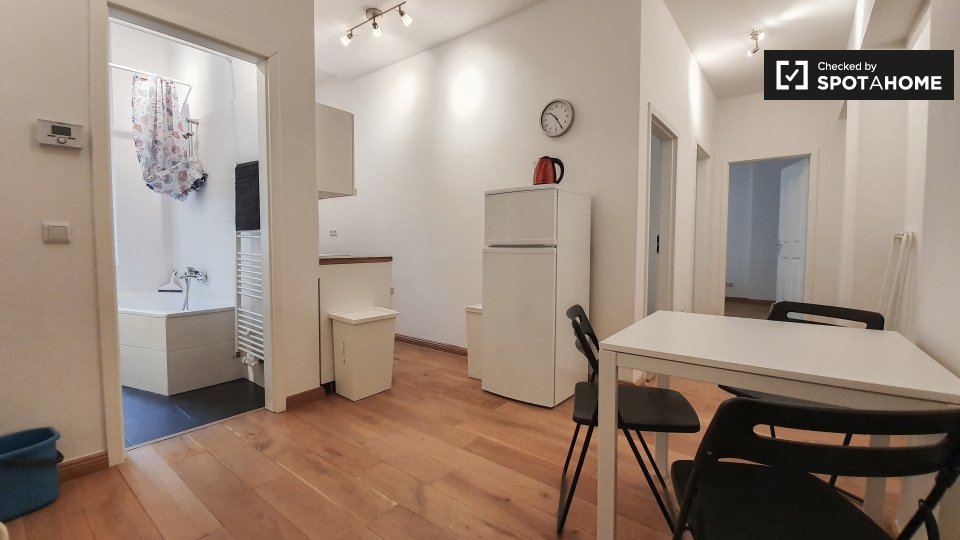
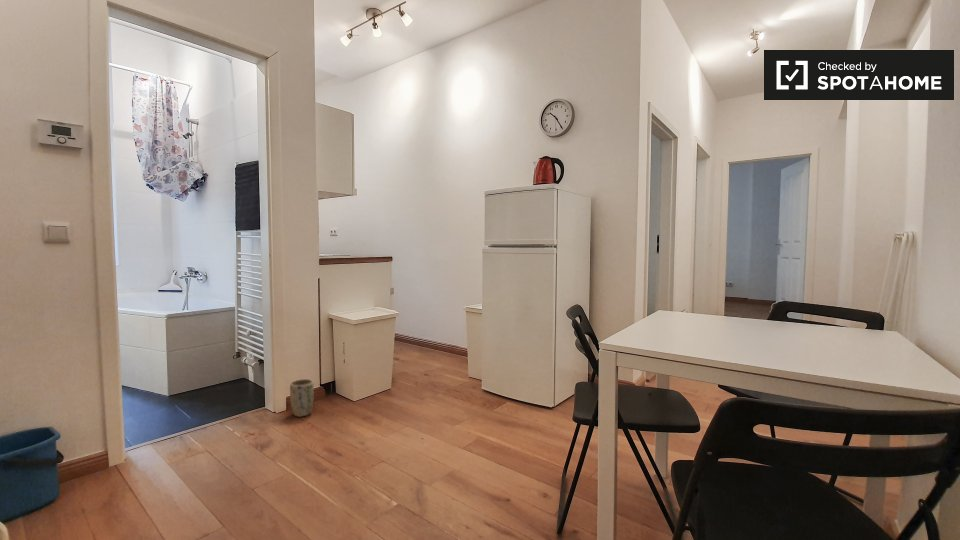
+ plant pot (302, 397)
